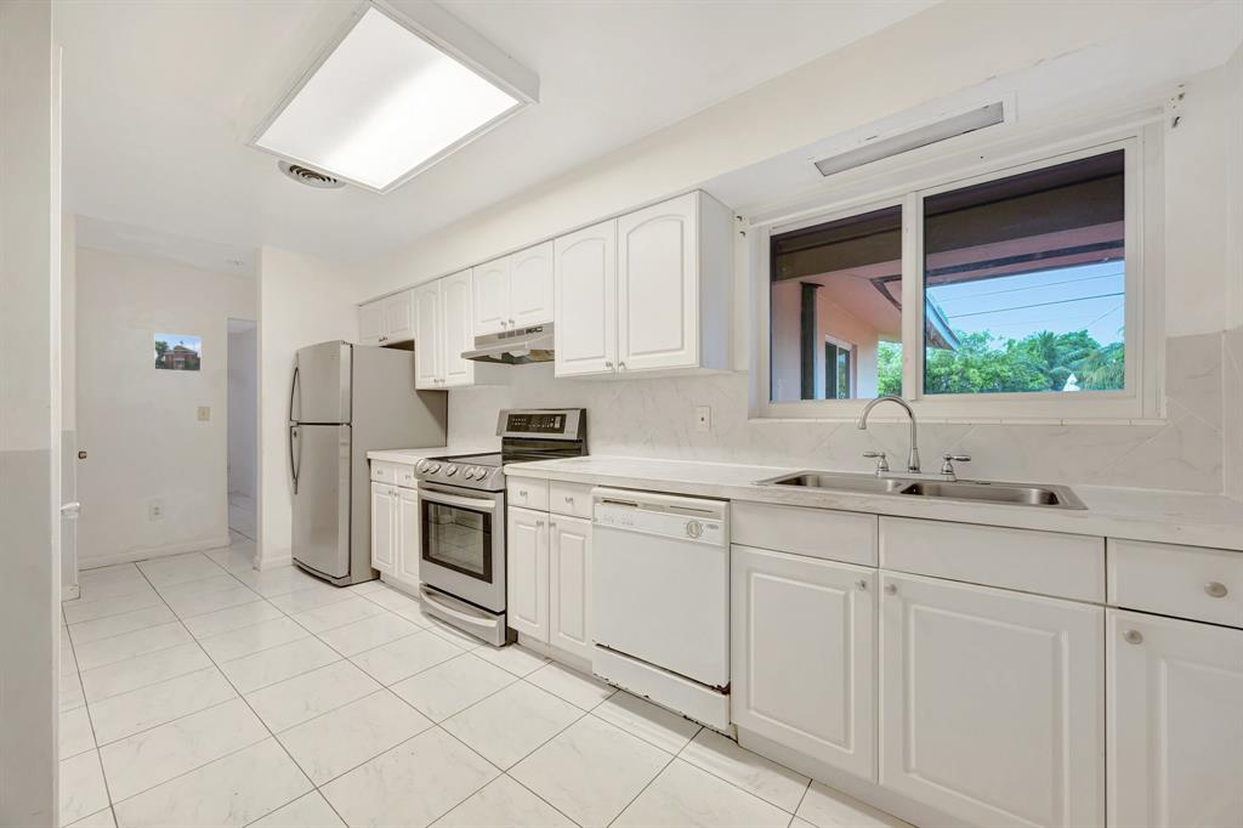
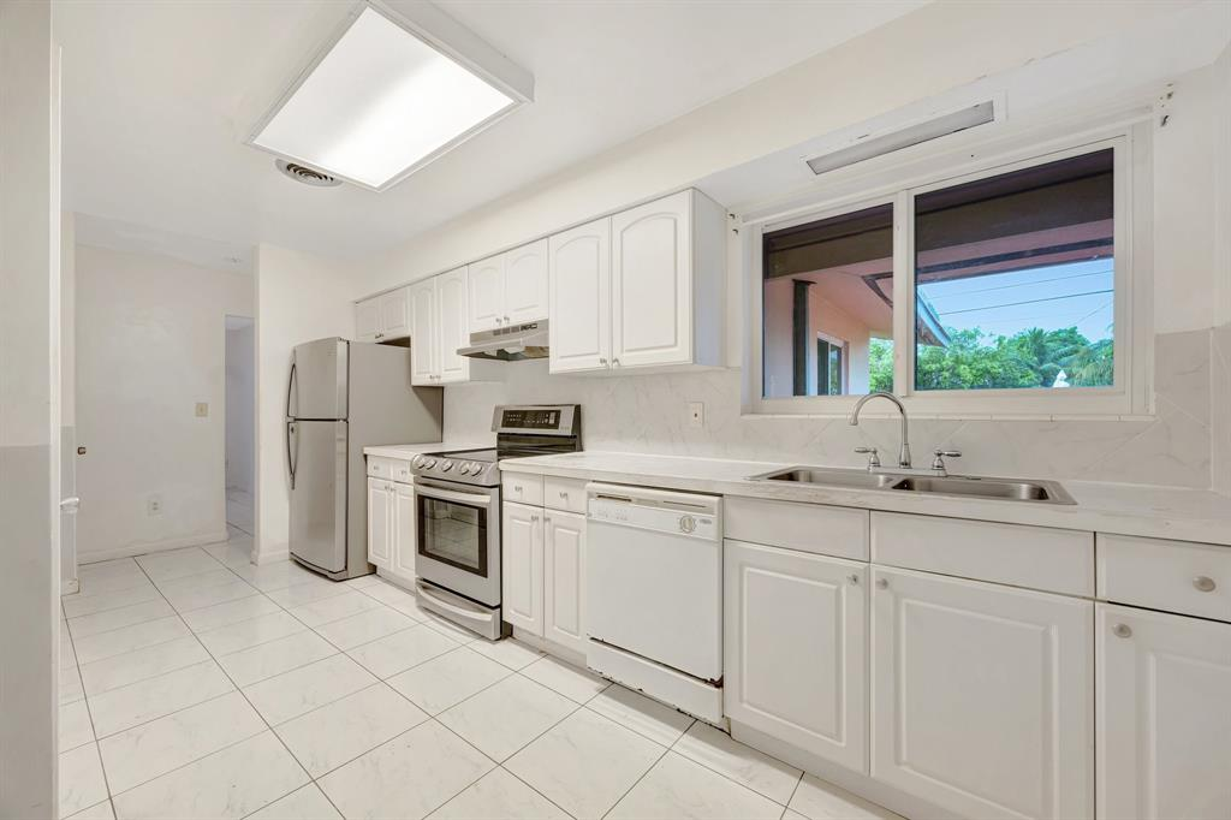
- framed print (177, 352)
